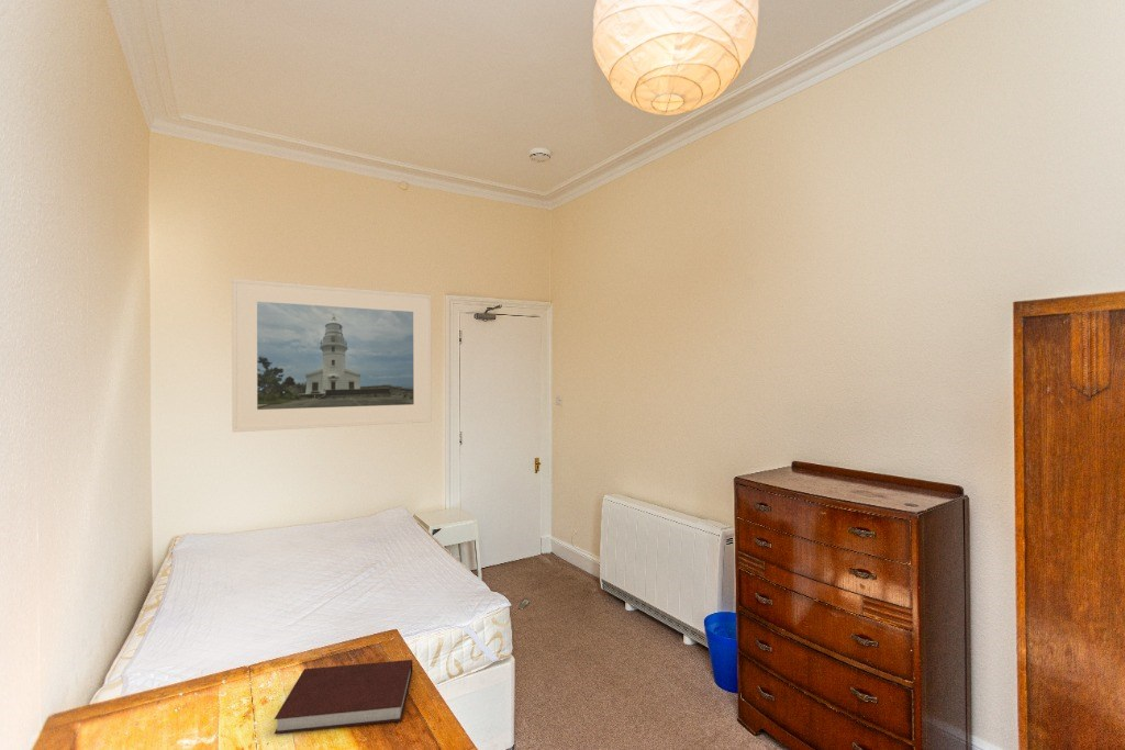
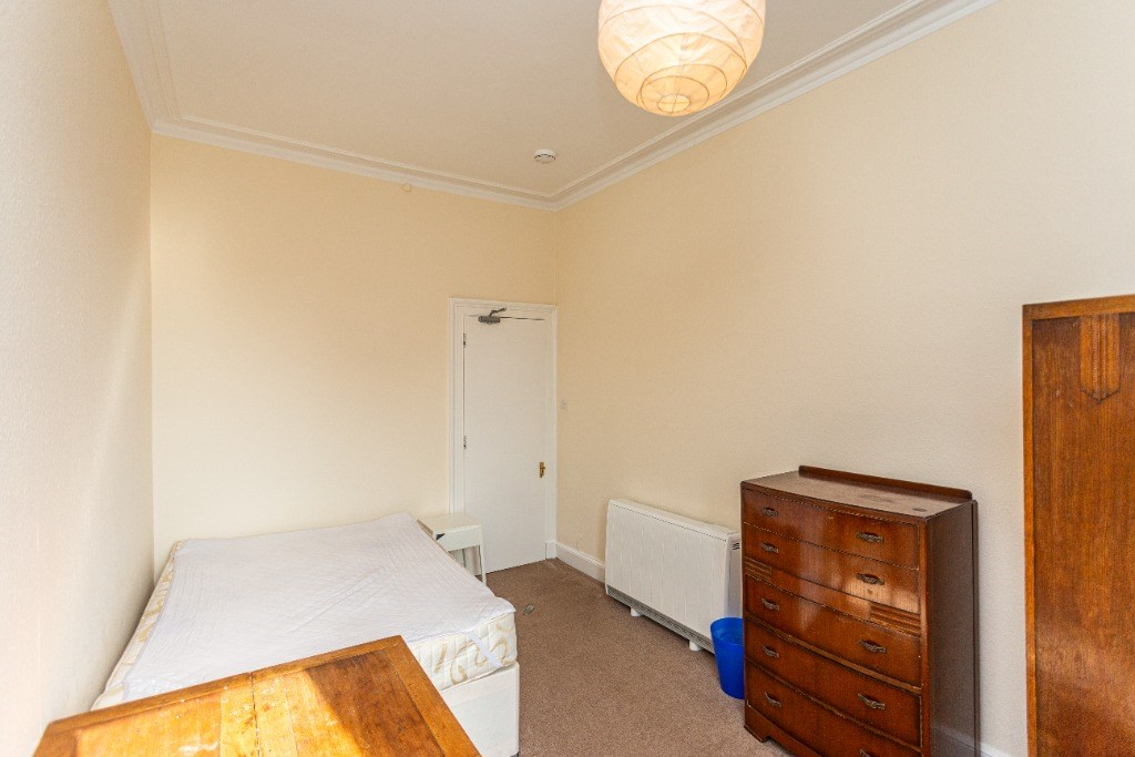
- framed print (341, 357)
- notebook (349, 693)
